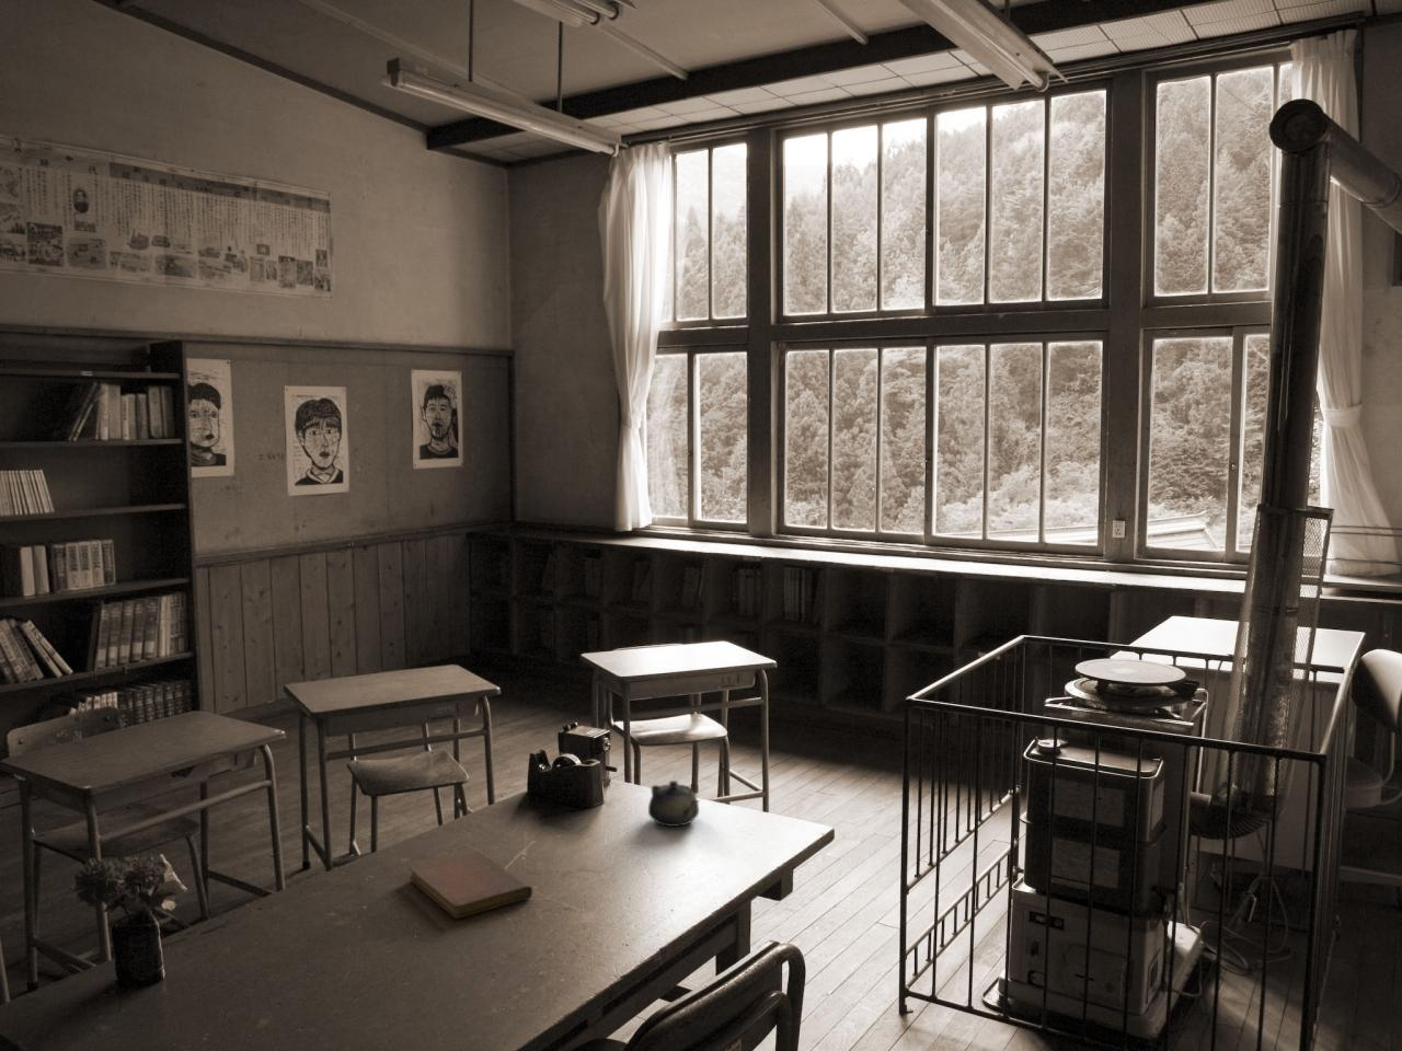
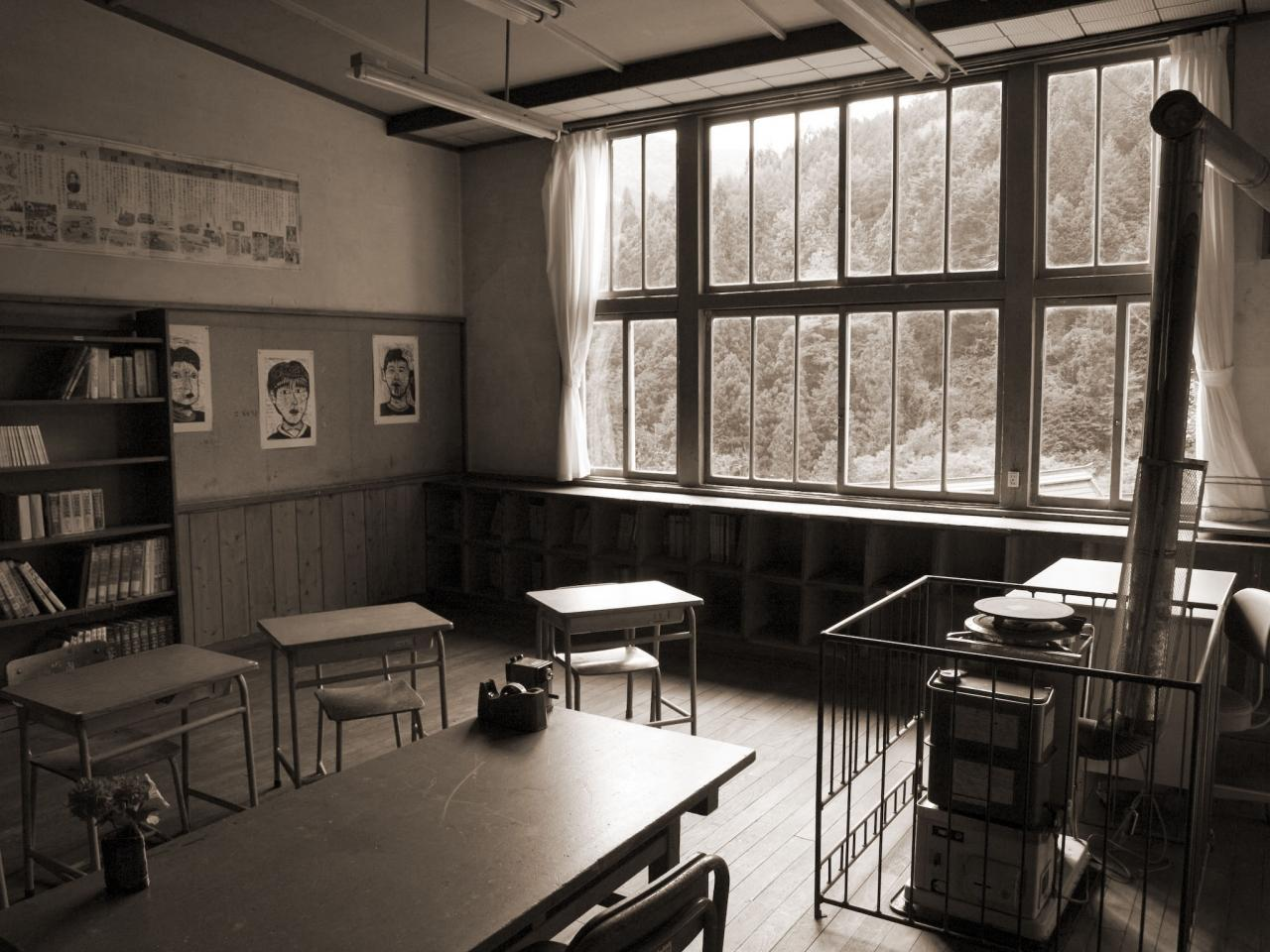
- teapot (675, 801)
- notebook (469, 881)
